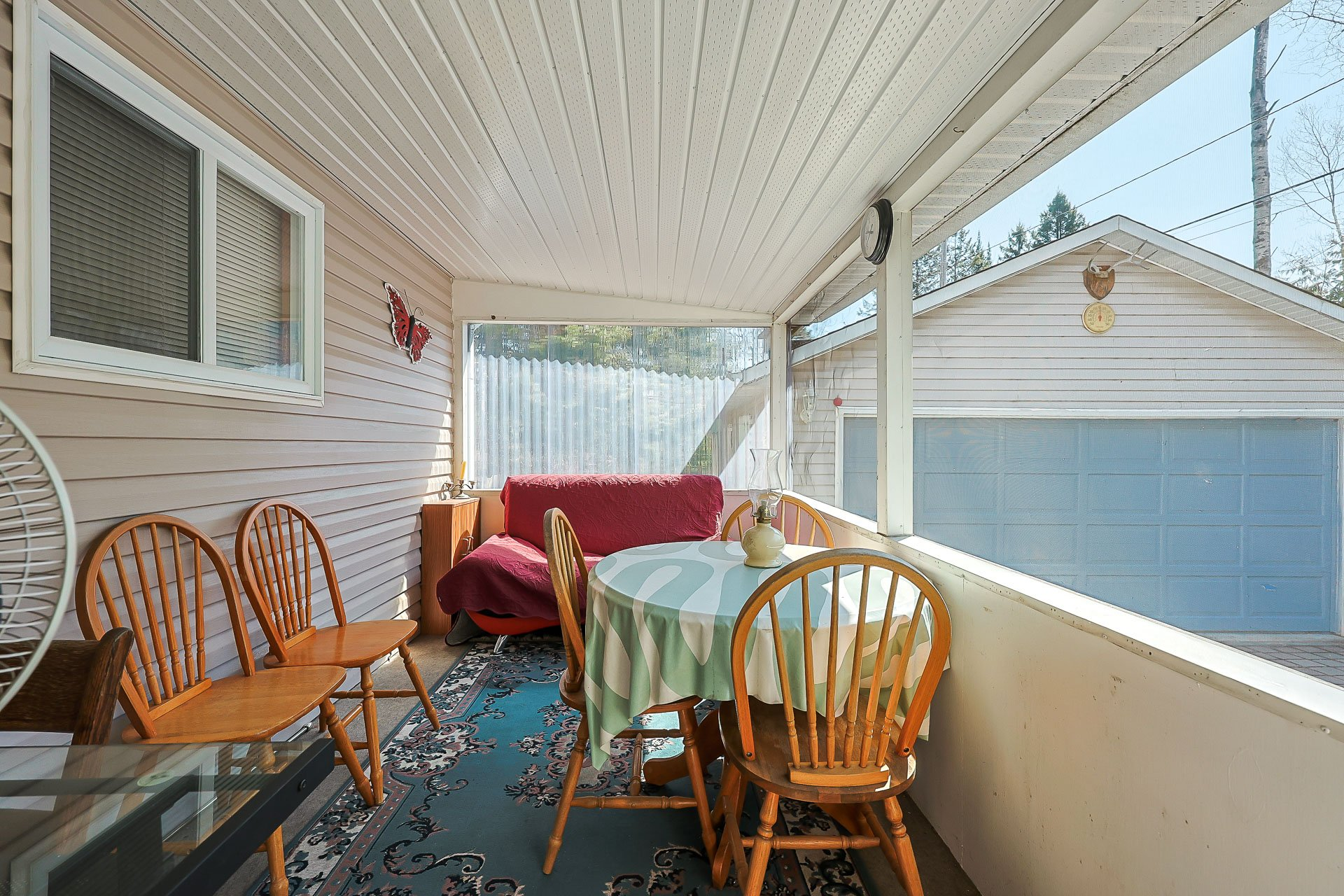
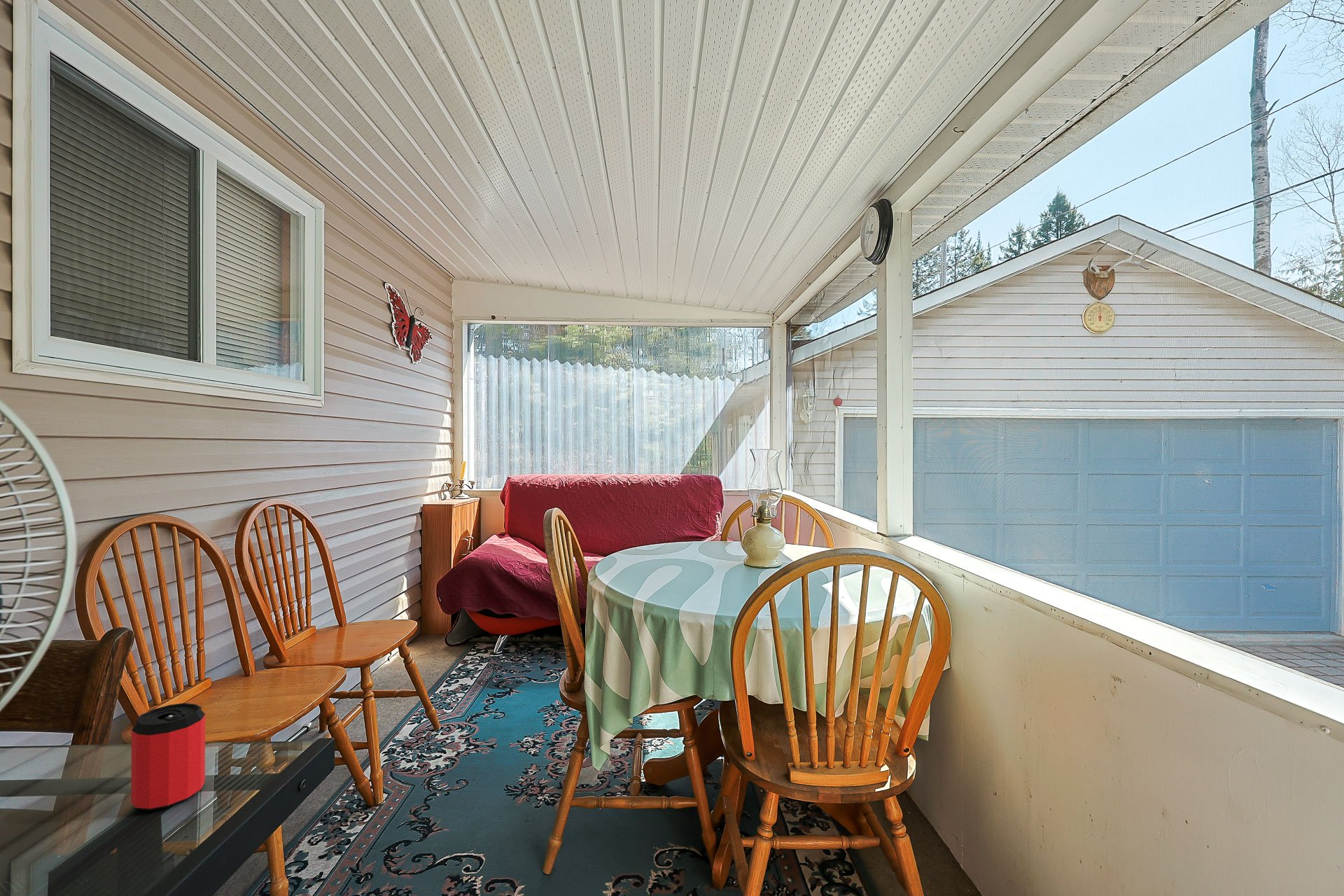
+ can (169, 755)
